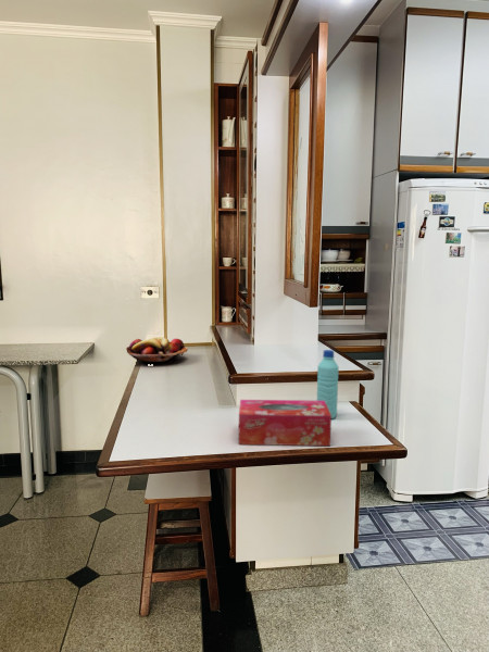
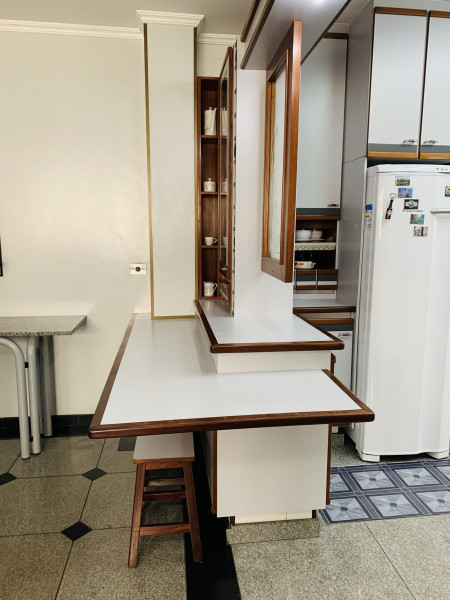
- water bottle (327, 384)
- tissue box (283, 422)
- fruit basket (158, 349)
